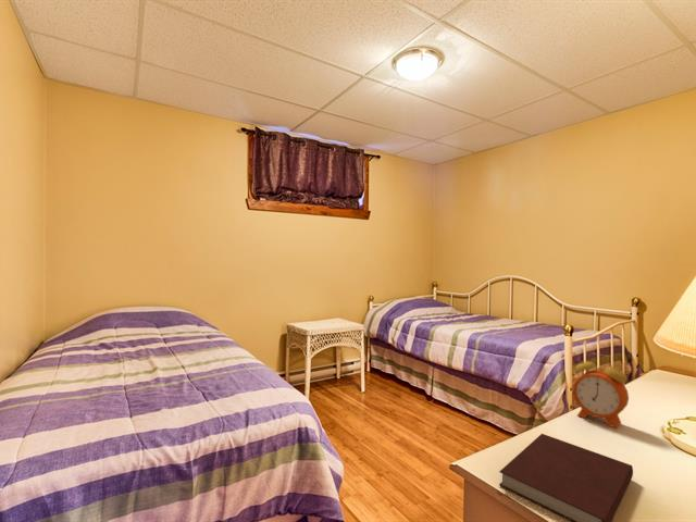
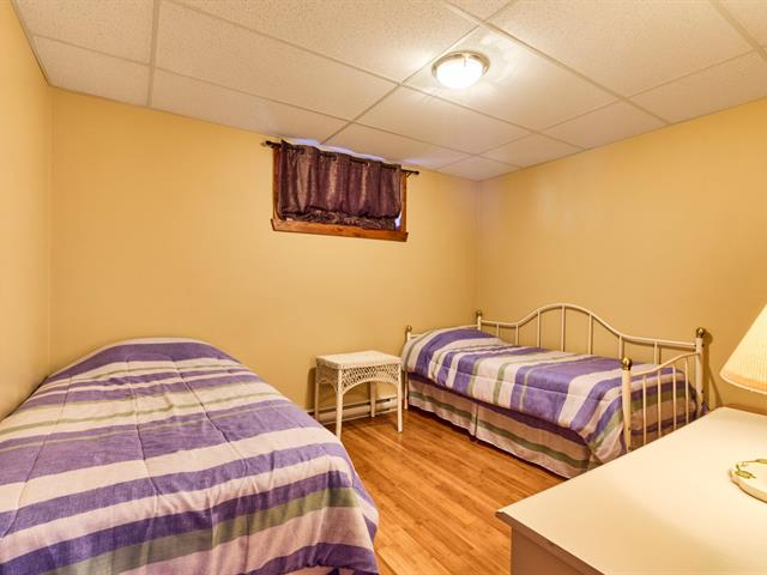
- alarm clock (599, 387)
- notebook (567, 475)
